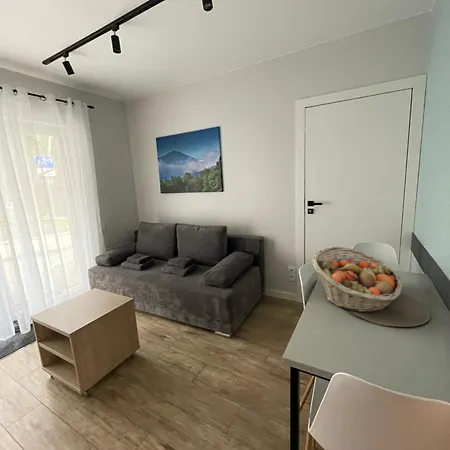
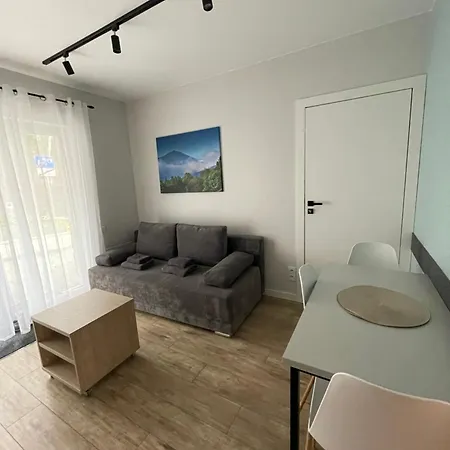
- fruit basket (355, 276)
